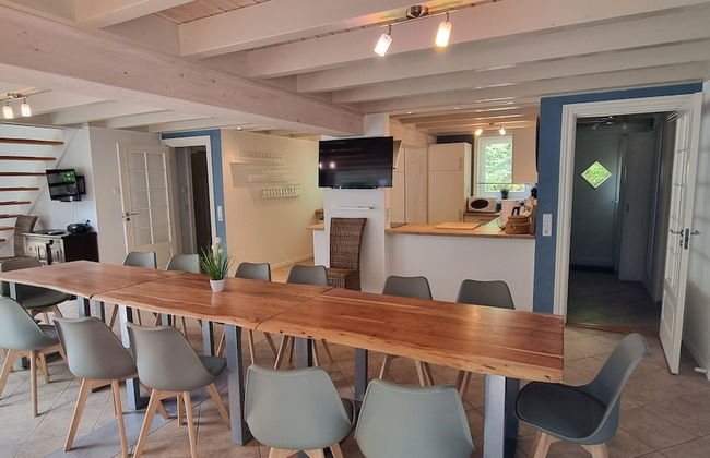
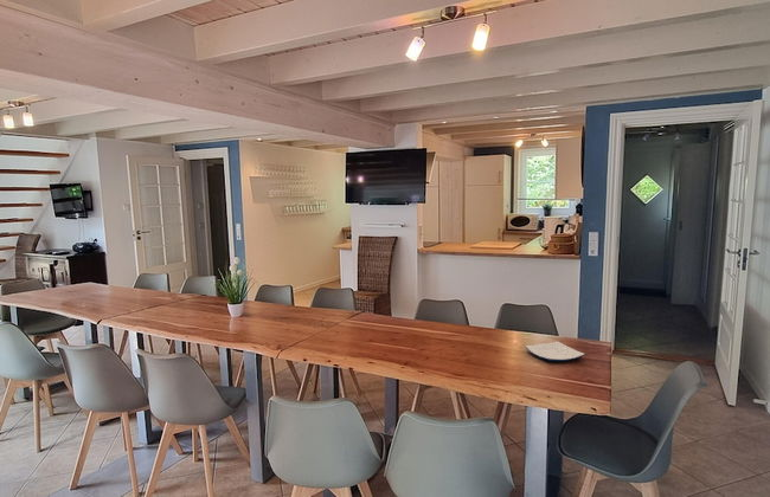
+ plate (553, 351)
